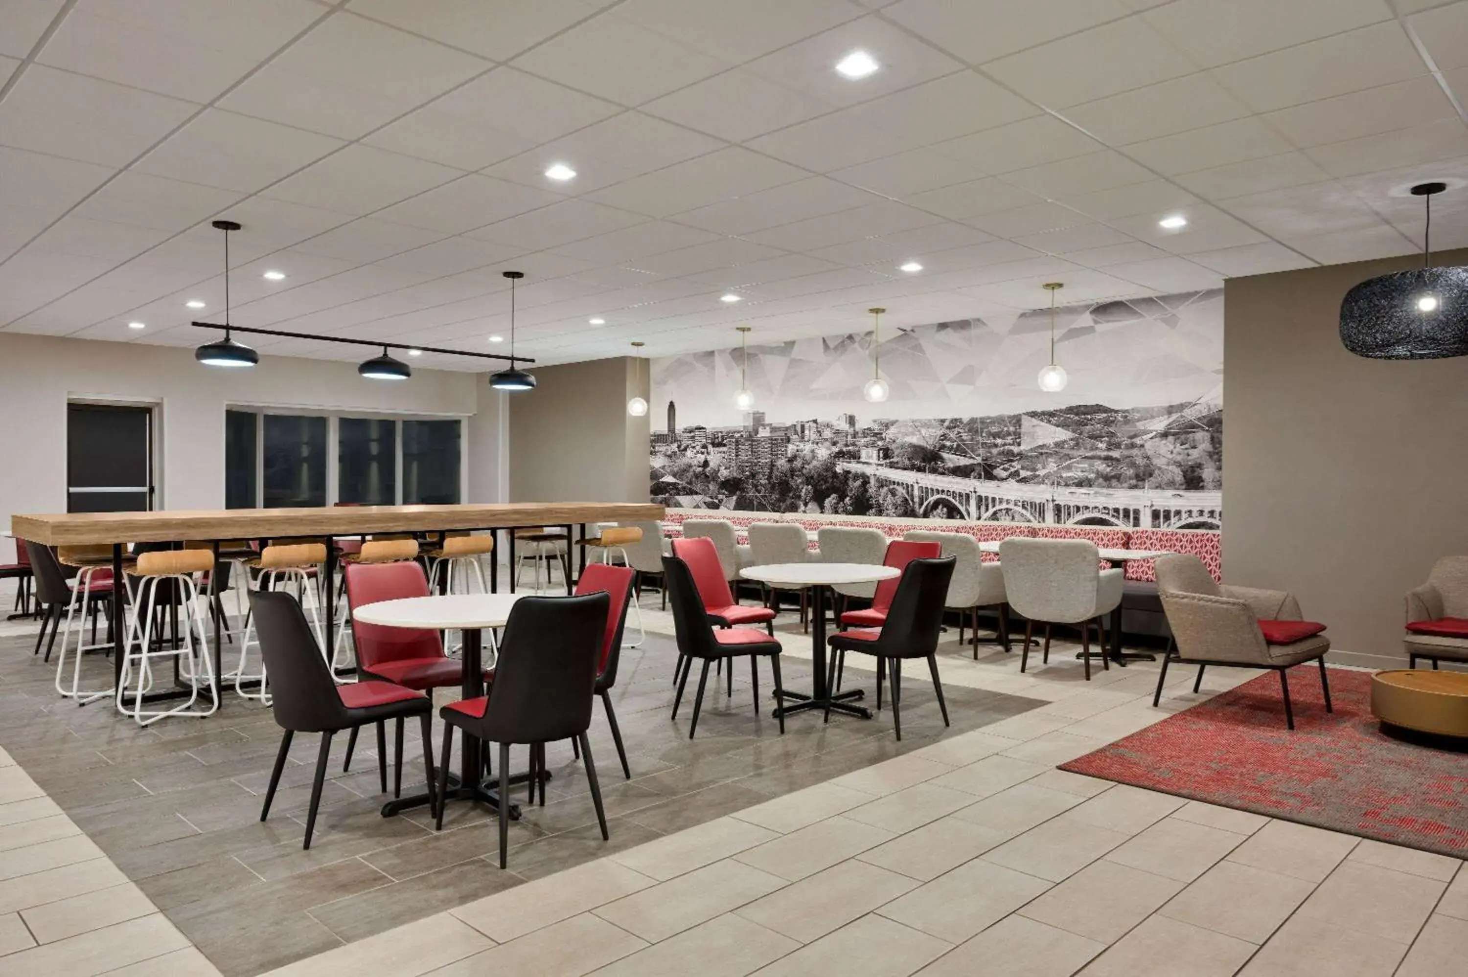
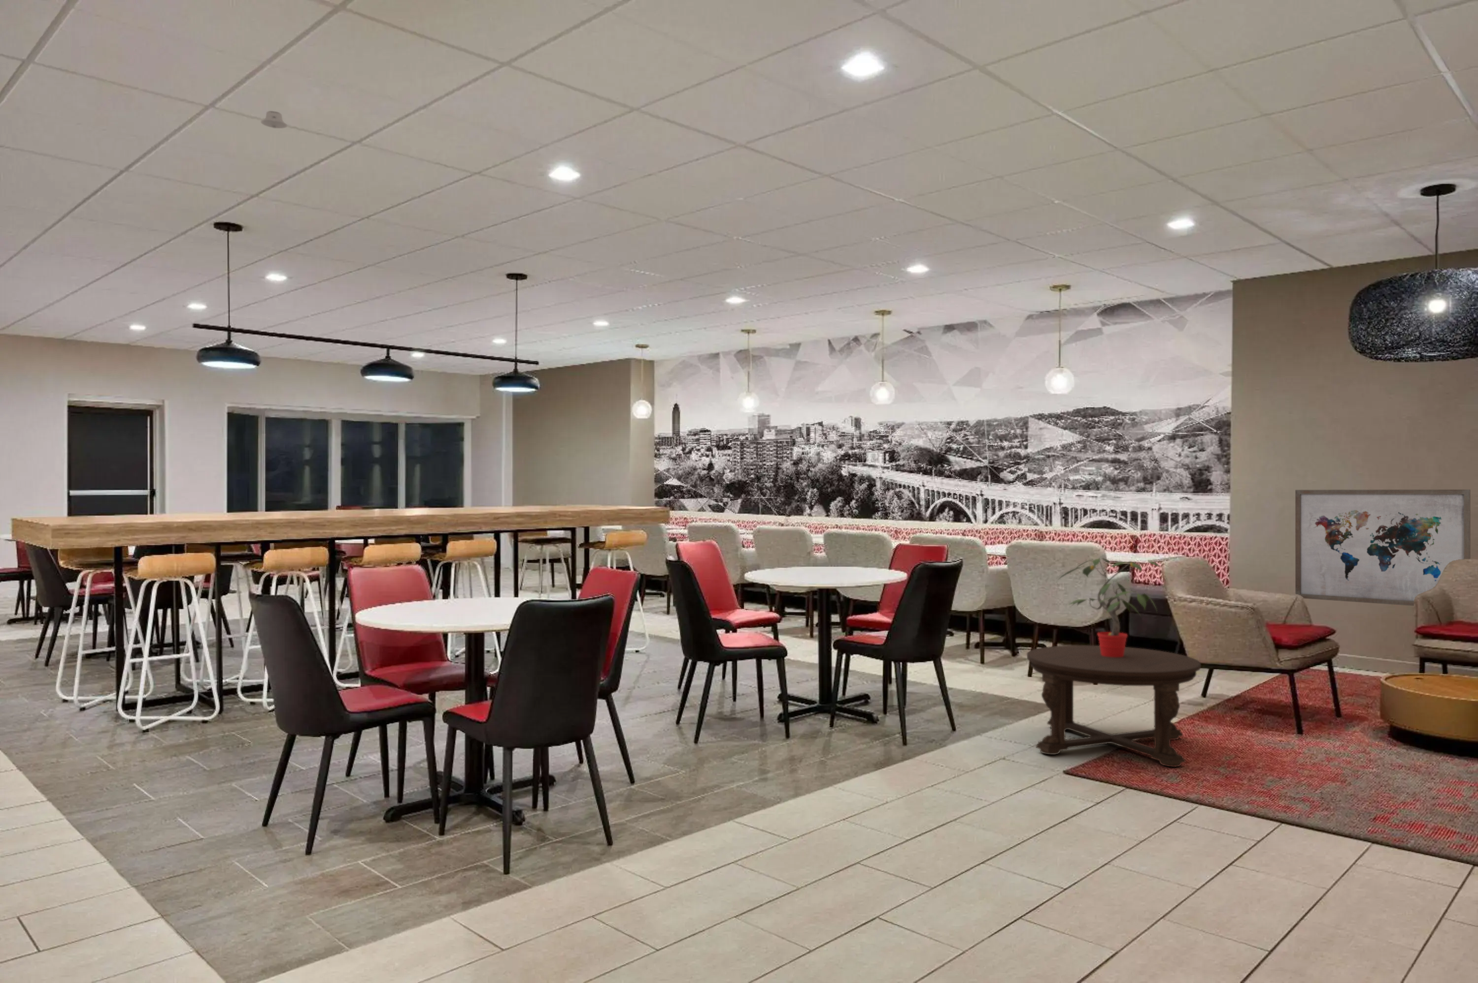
+ recessed light (273, 120)
+ coffee table (1113, 685)
+ potted plant (1112, 606)
+ wall art (1378, 546)
